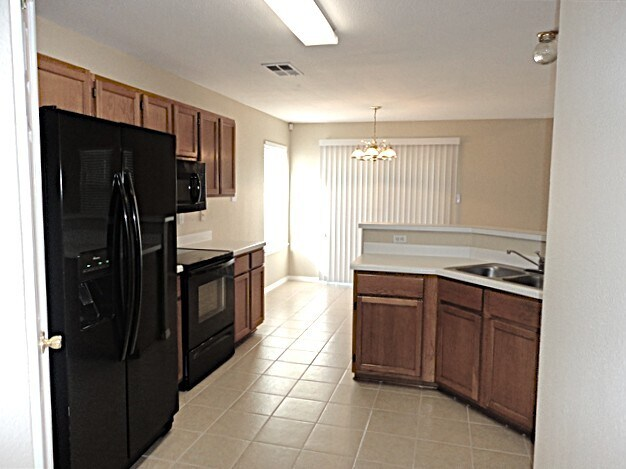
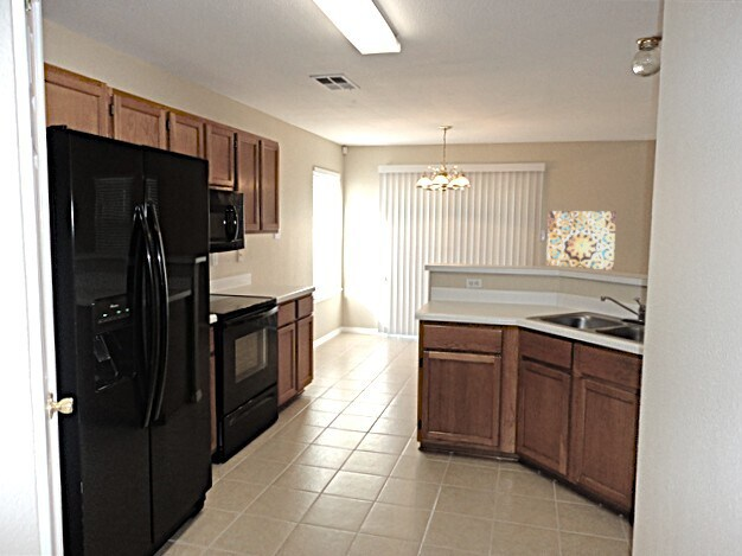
+ wall art (580, 243)
